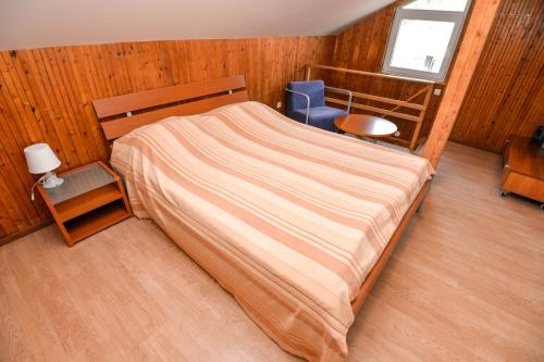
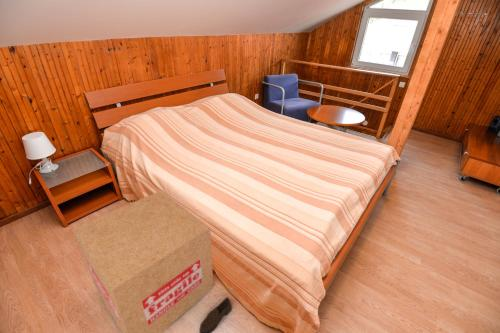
+ shoe (215, 315)
+ cardboard box (149, 261)
